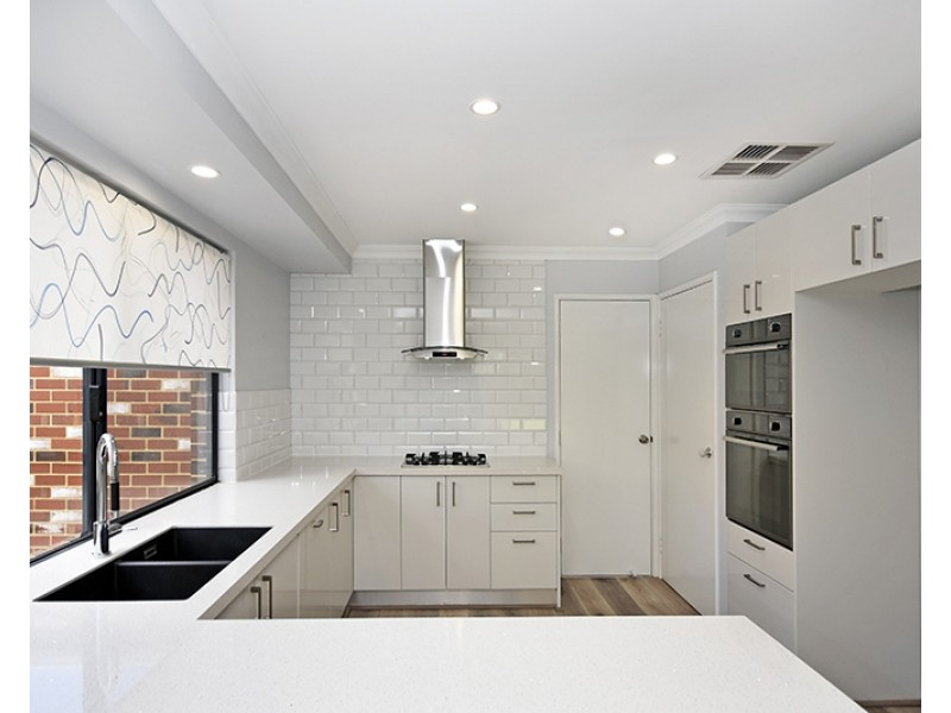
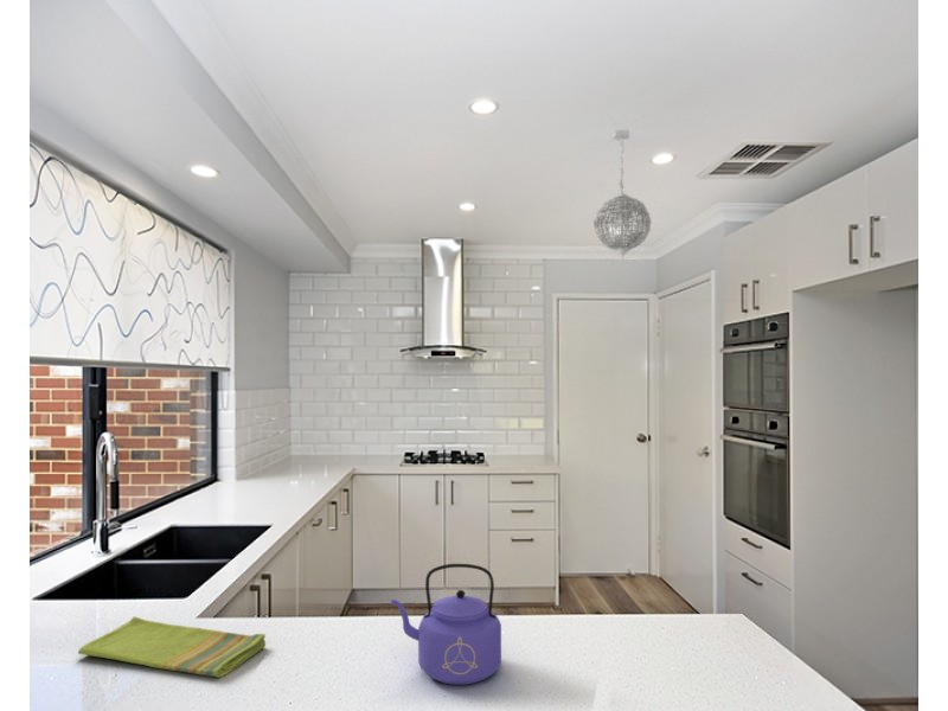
+ pendant light (621, 196)
+ dish towel (173, 643)
+ kettle (446, 616)
